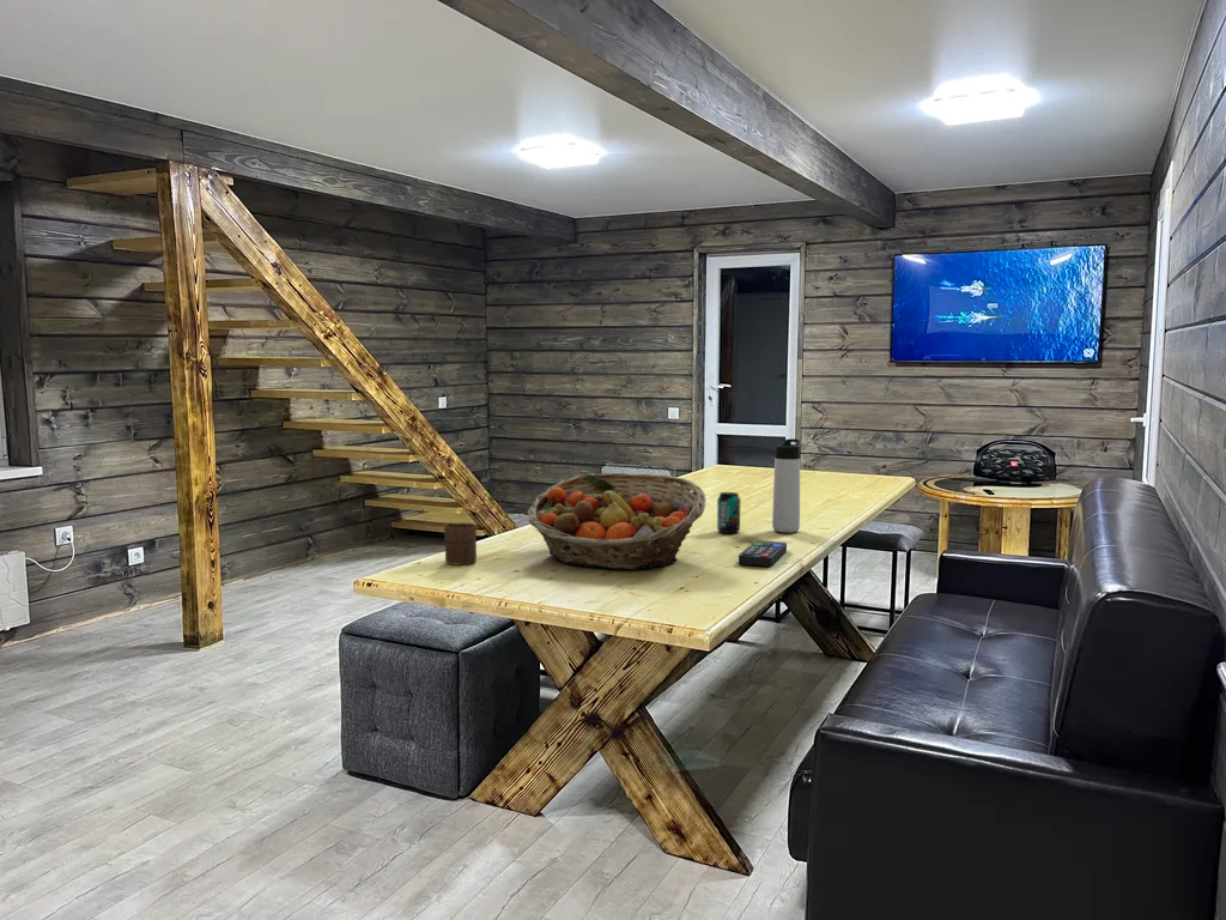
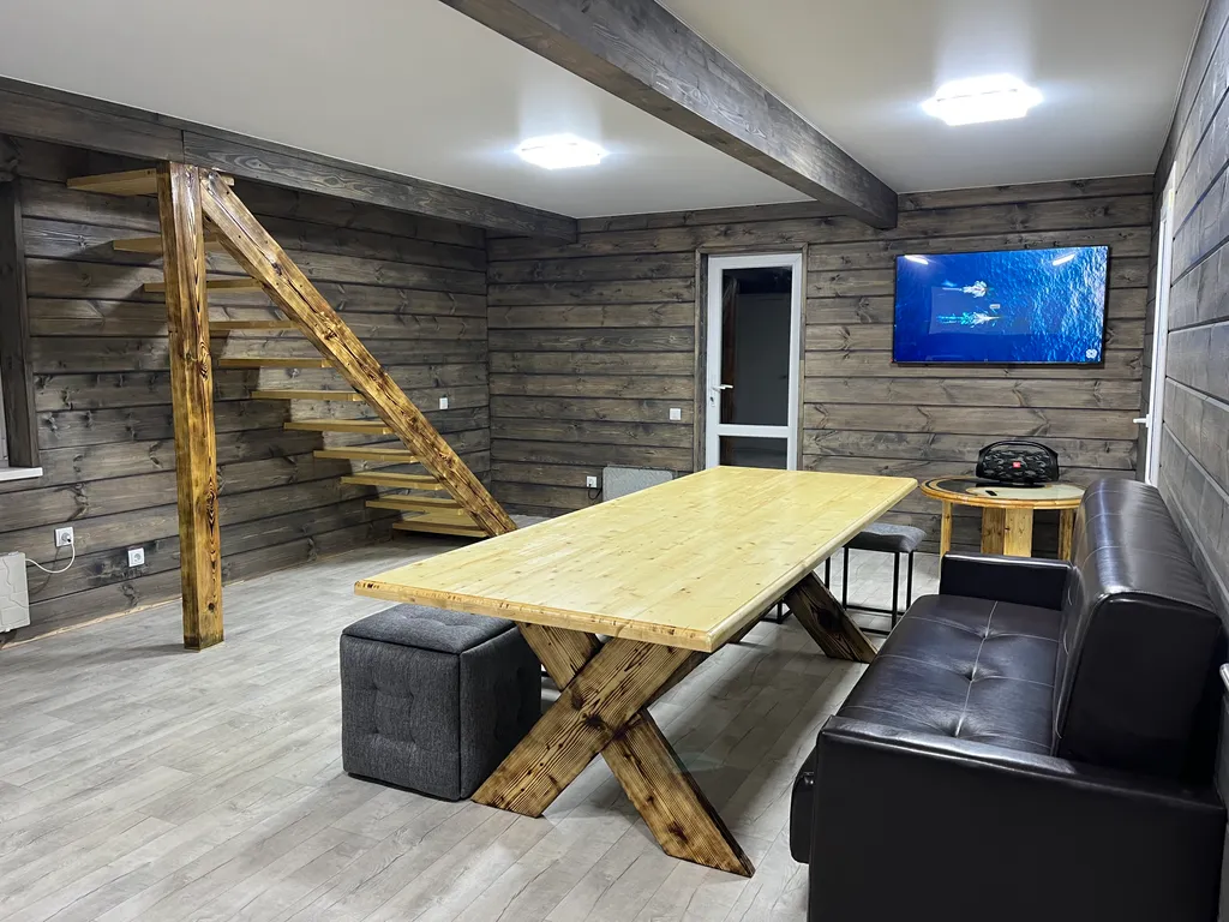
- cup (460, 543)
- remote control (763, 551)
- thermos bottle (788, 485)
- beverage can (728, 512)
- fruit basket (615, 519)
